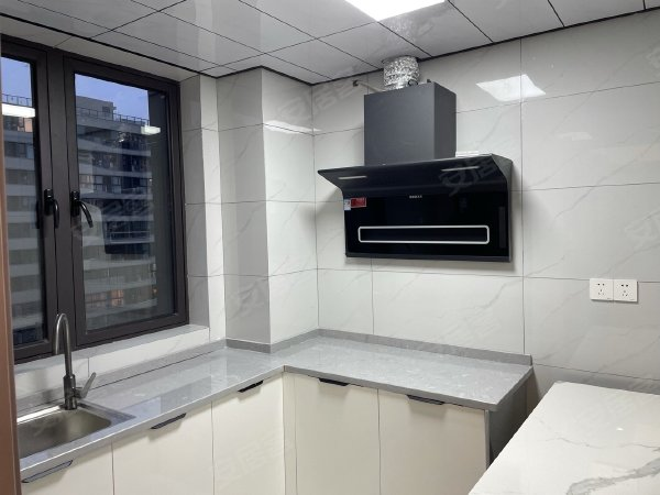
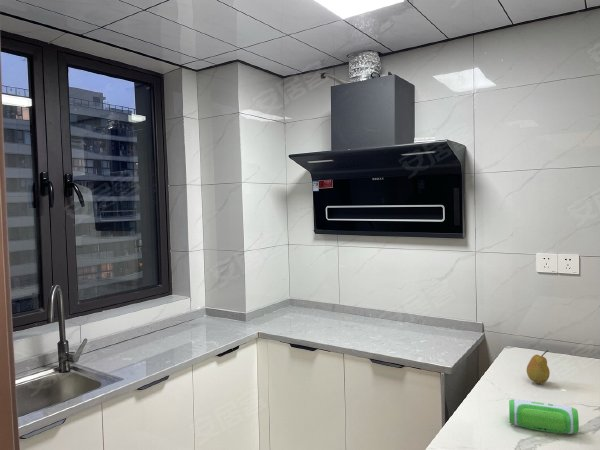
+ fruit (538, 366)
+ speaker (542, 416)
